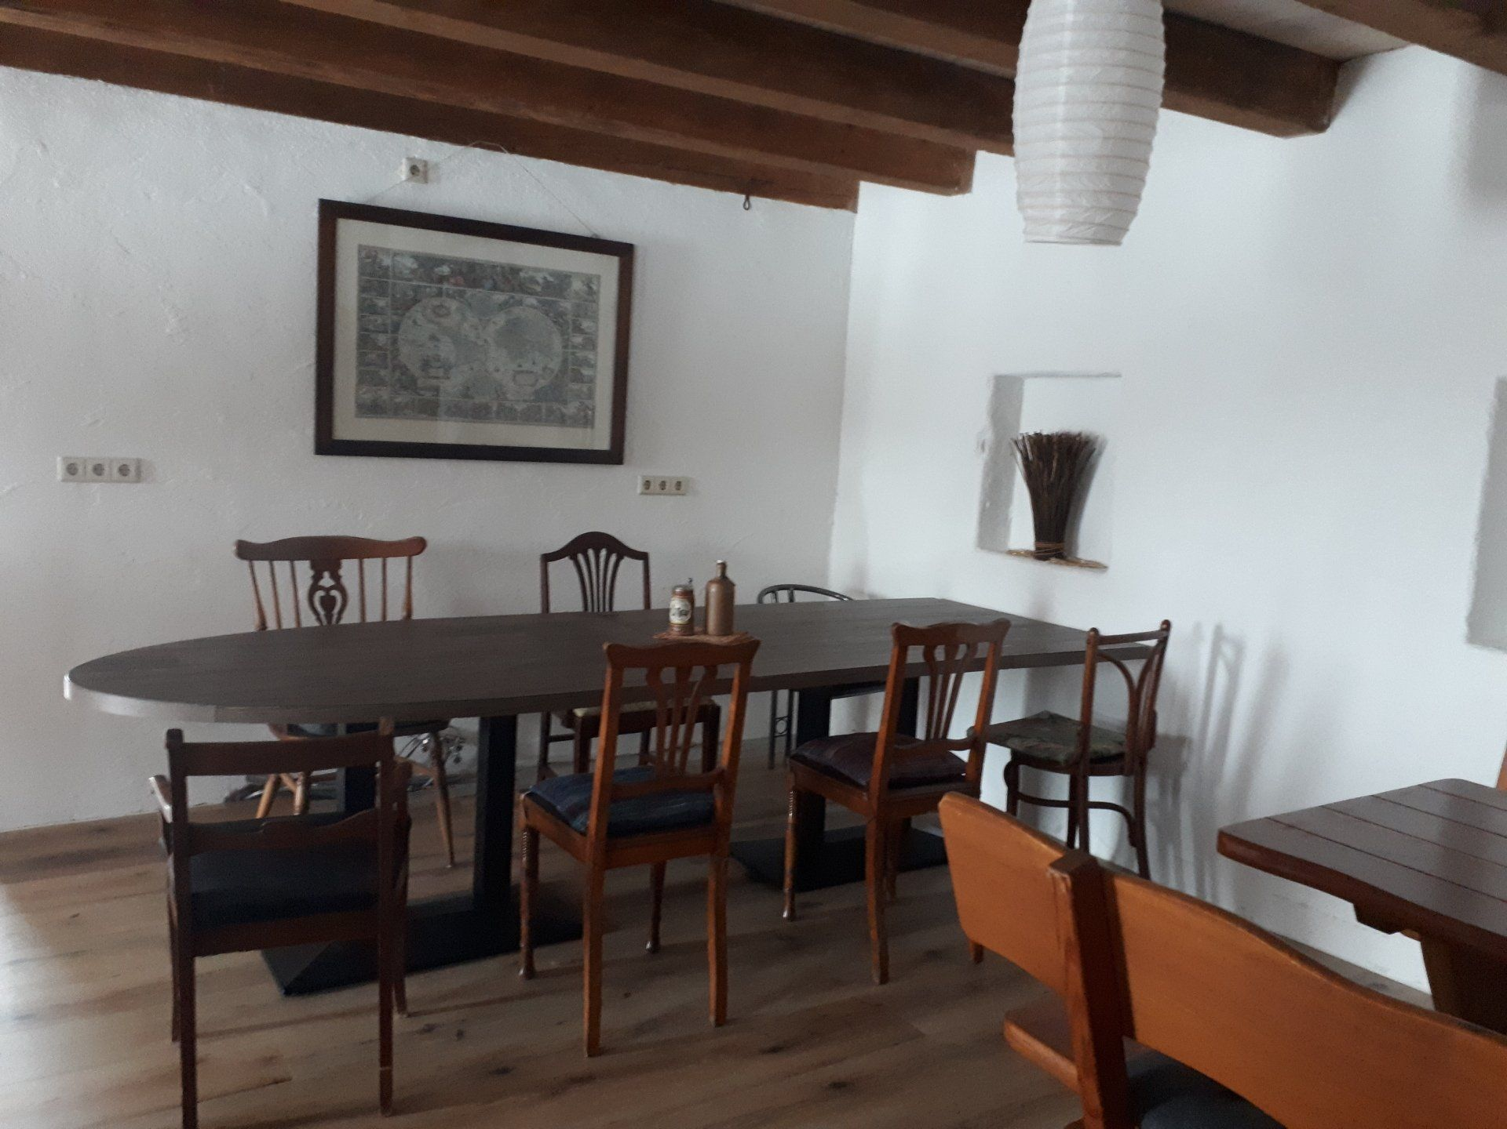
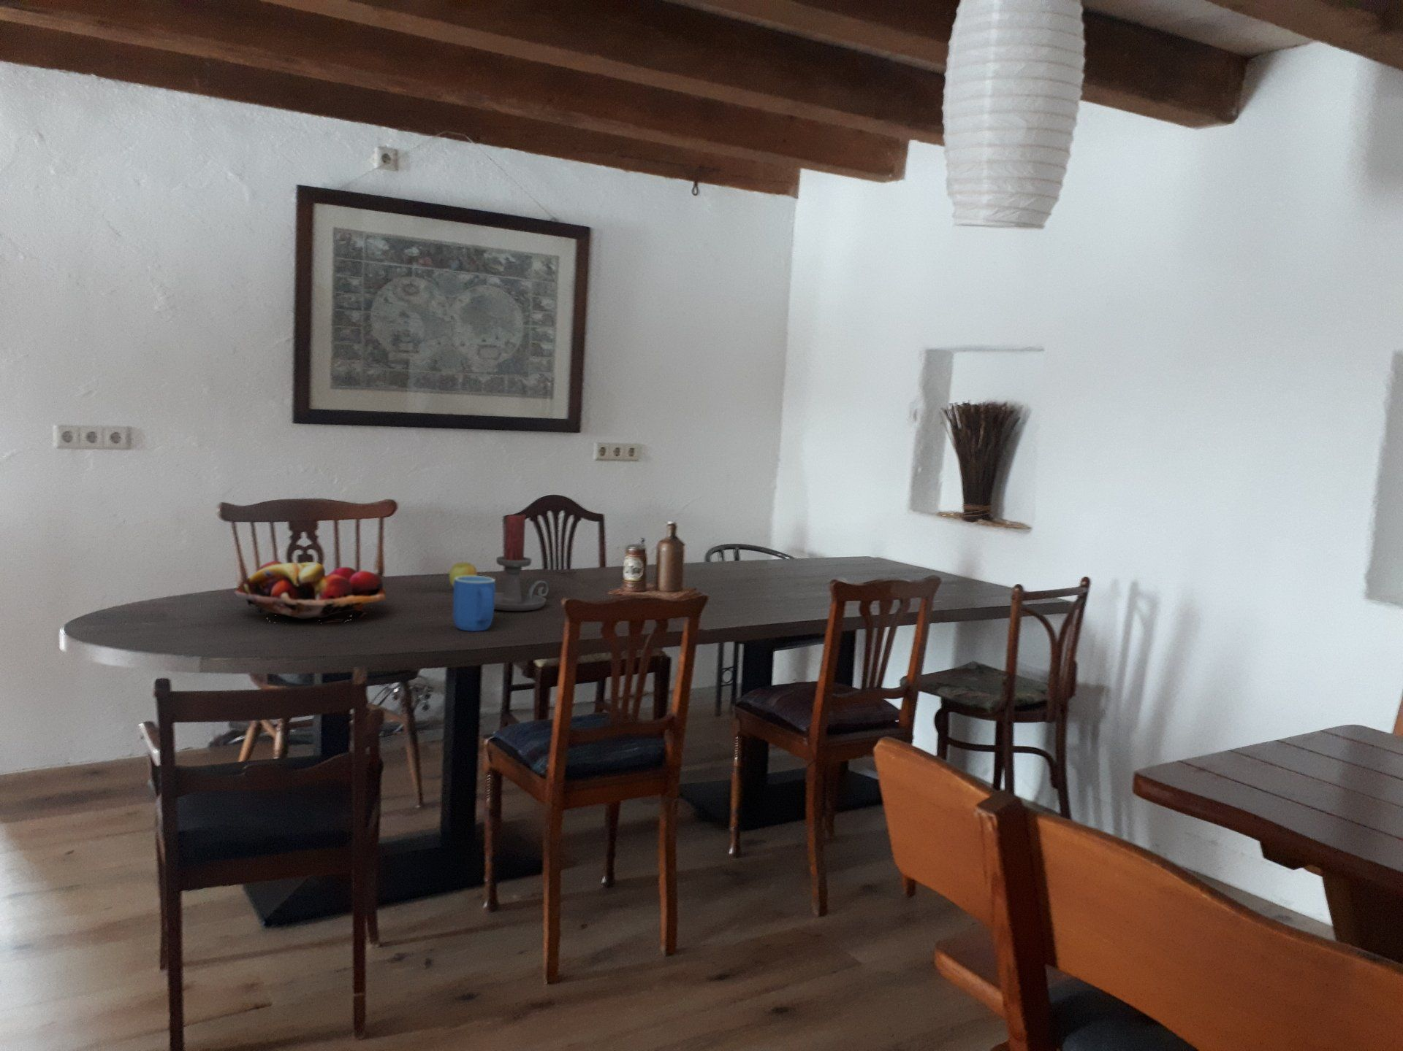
+ mug (476, 604)
+ candle holder (520, 559)
+ fruit basket (312, 588)
+ apple (463, 575)
